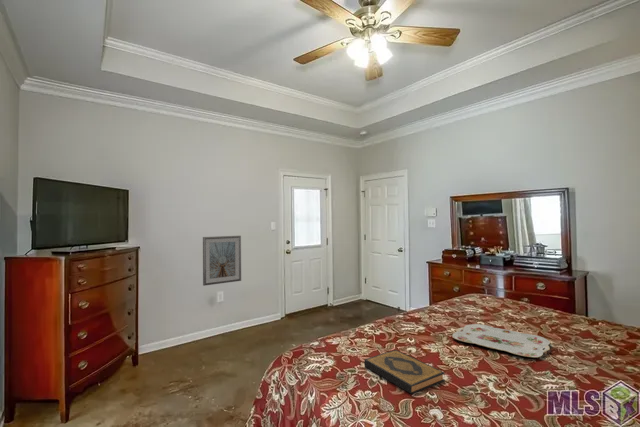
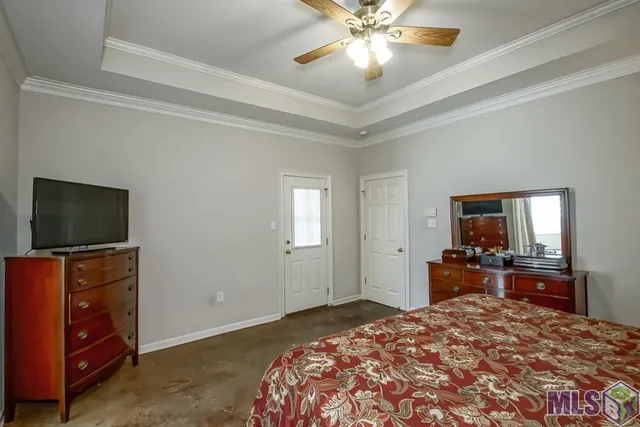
- picture frame (222, 259)
- hardback book (402, 369)
- serving tray (499, 339)
